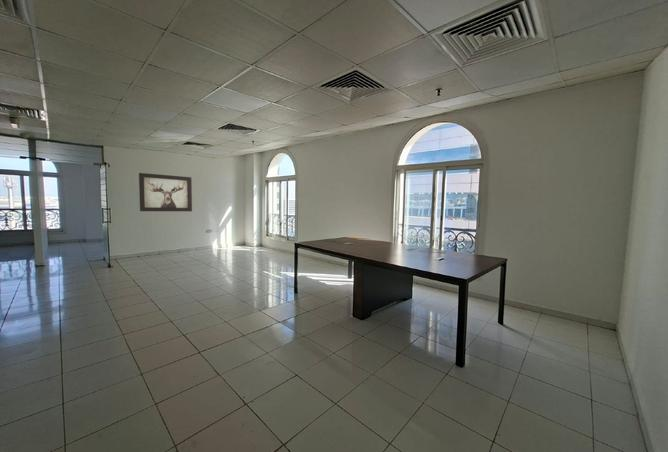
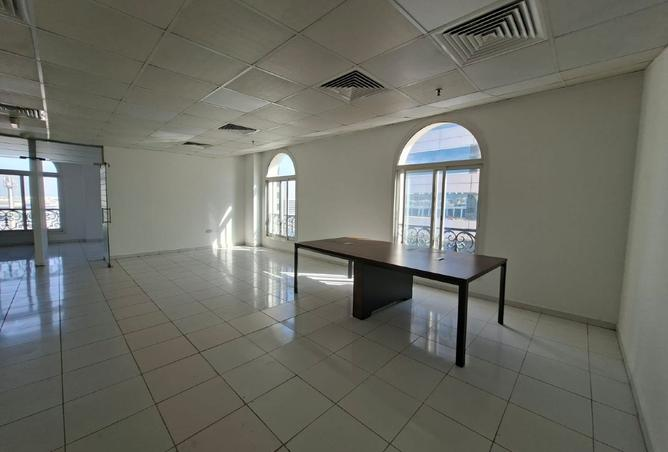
- wall art (167, 193)
